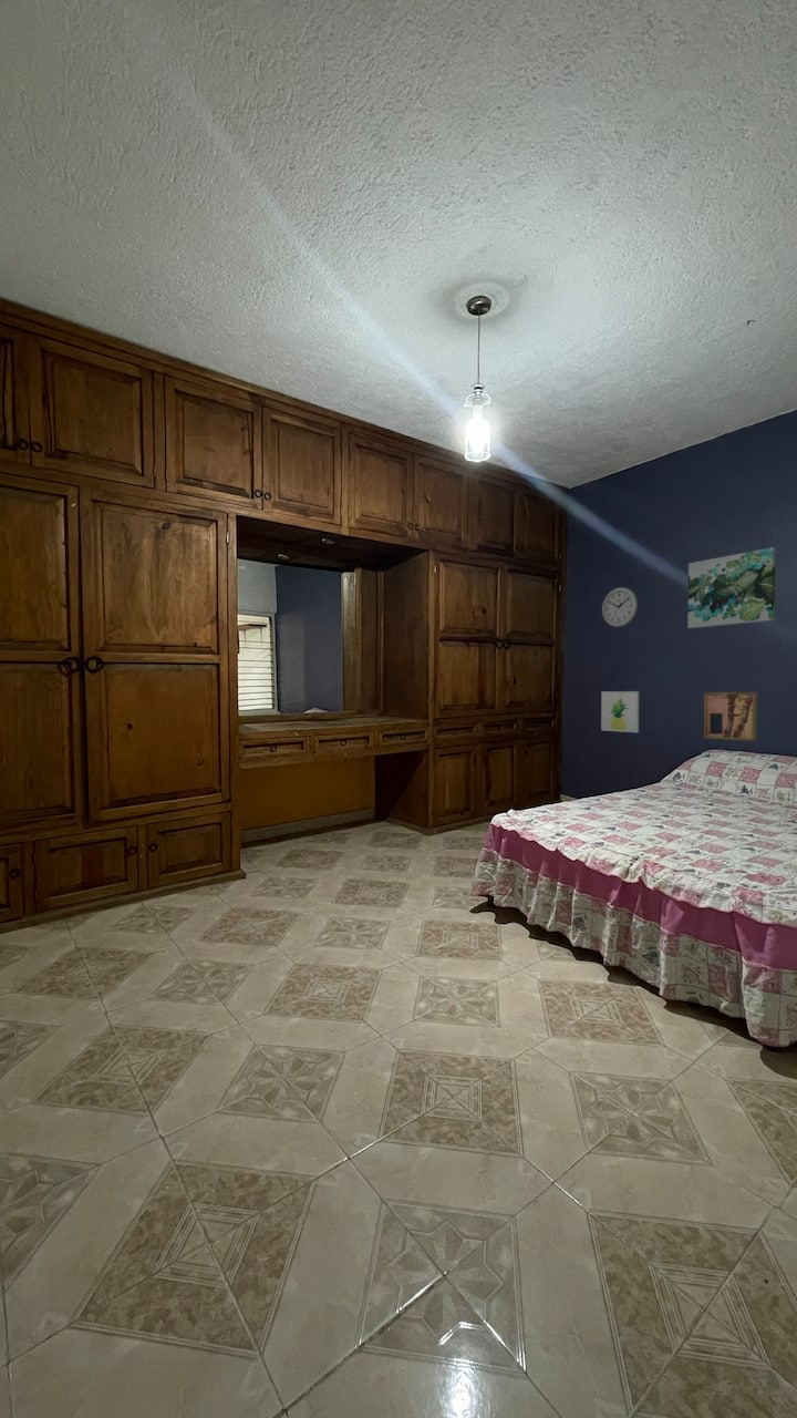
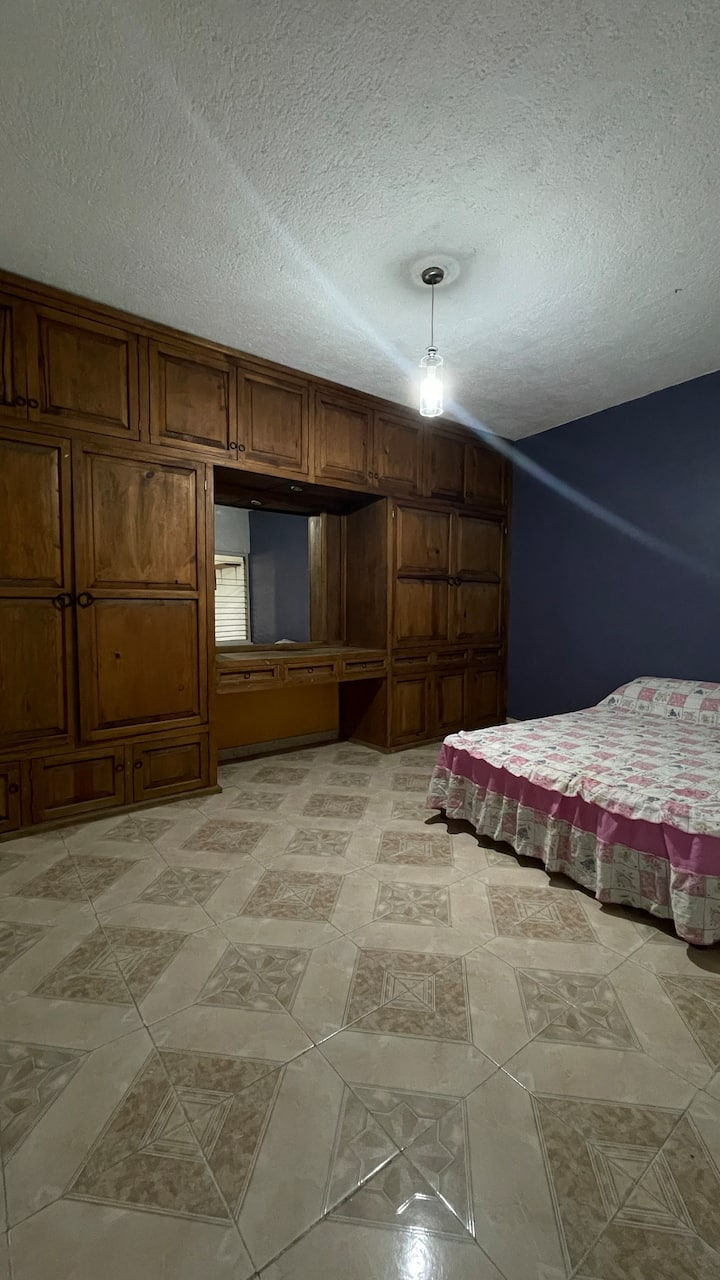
- wall art (729, 716)
- wall art (728, 589)
- wall clock (618, 607)
- wall art (619, 711)
